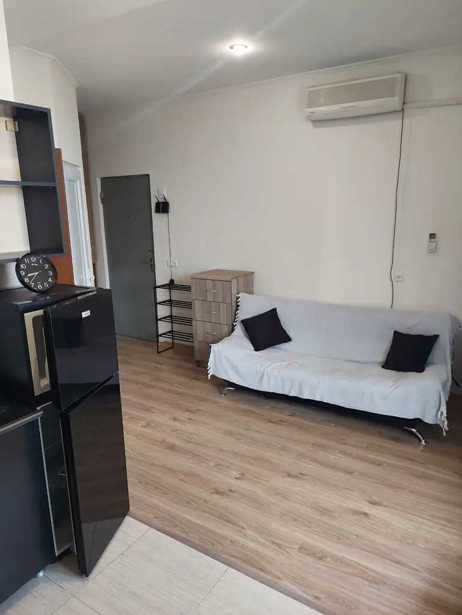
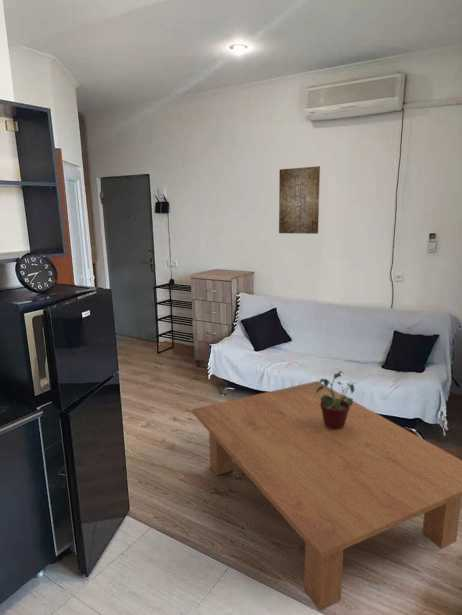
+ wall art (298, 201)
+ coffee table (317, 468)
+ potted plant (339, 401)
